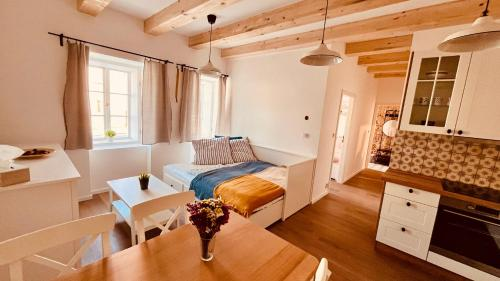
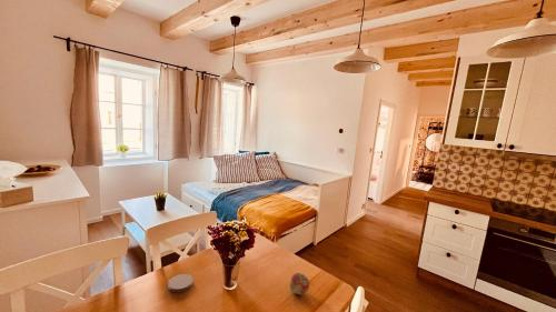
+ fruit (299, 283)
+ coaster (180, 282)
